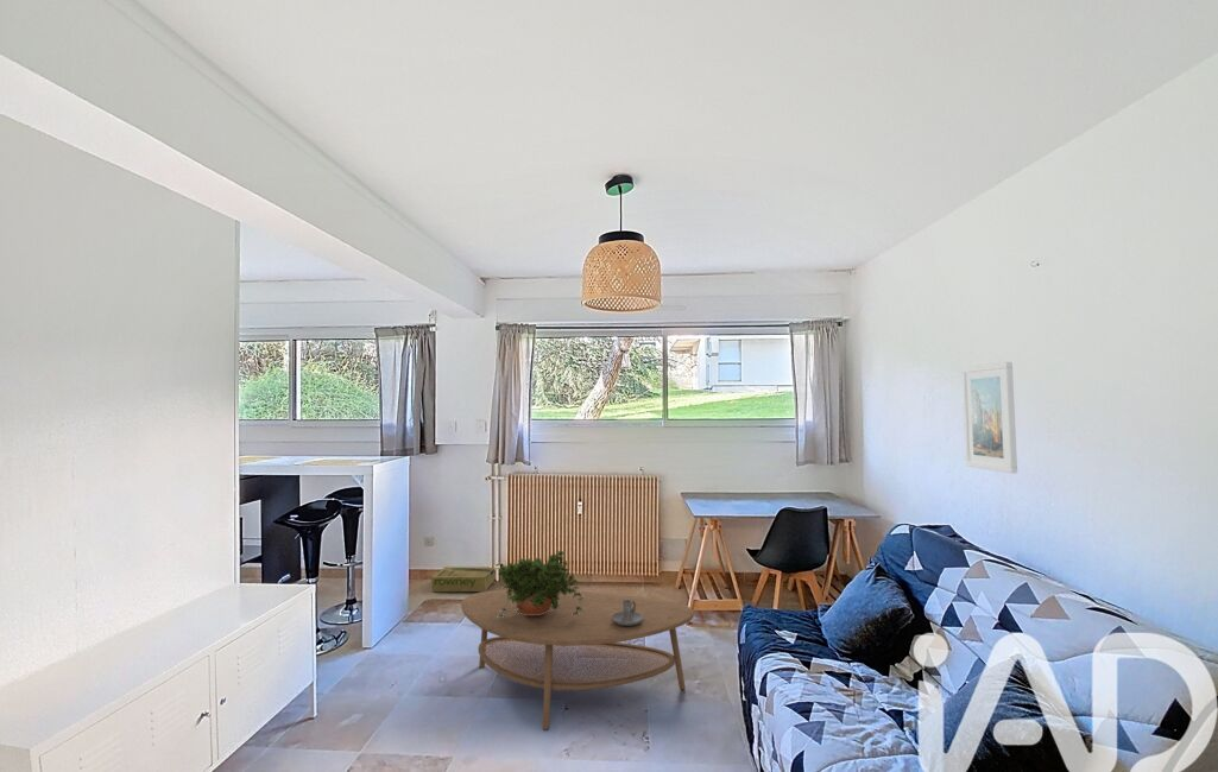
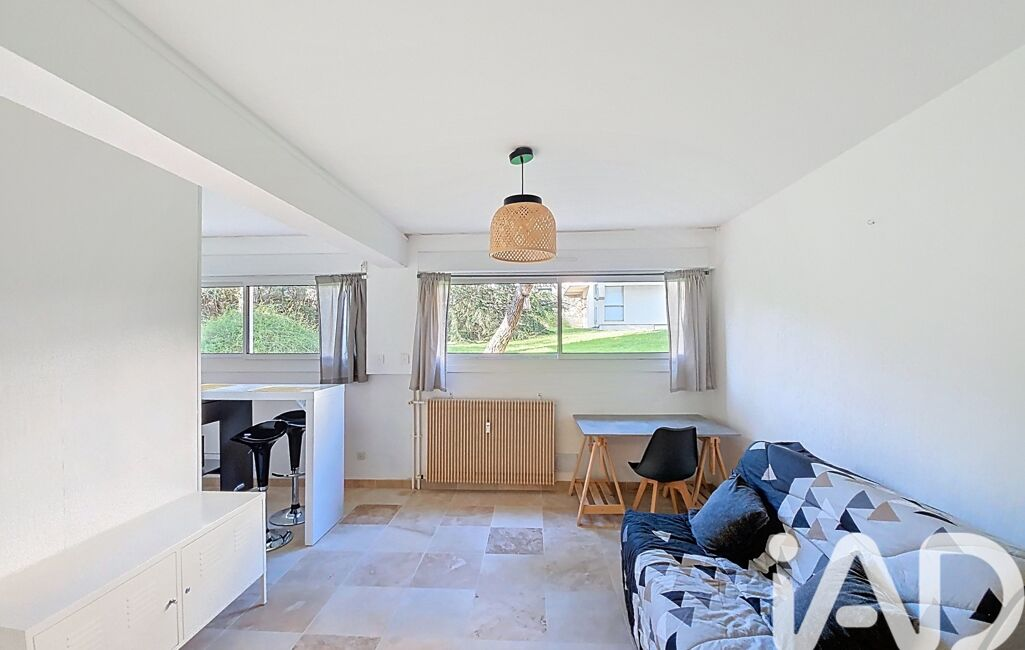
- candle holder (629, 609)
- potted plant (536, 581)
- cardboard box (463, 578)
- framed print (986, 417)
- coffee table (567, 653)
